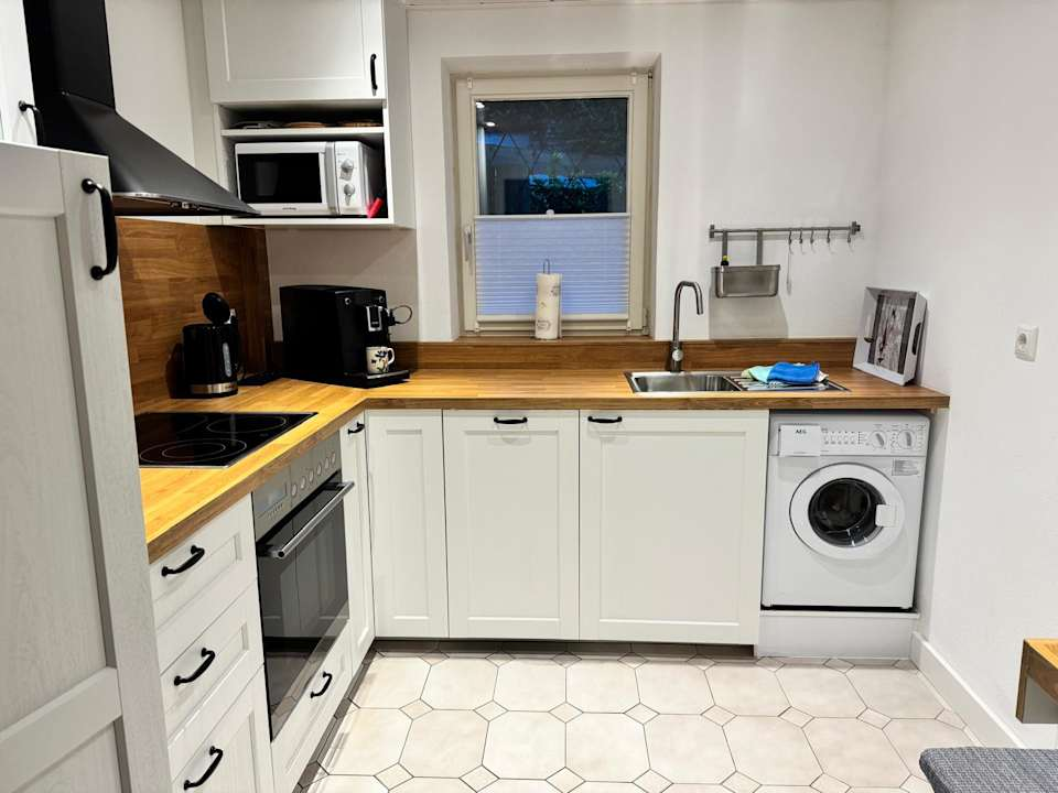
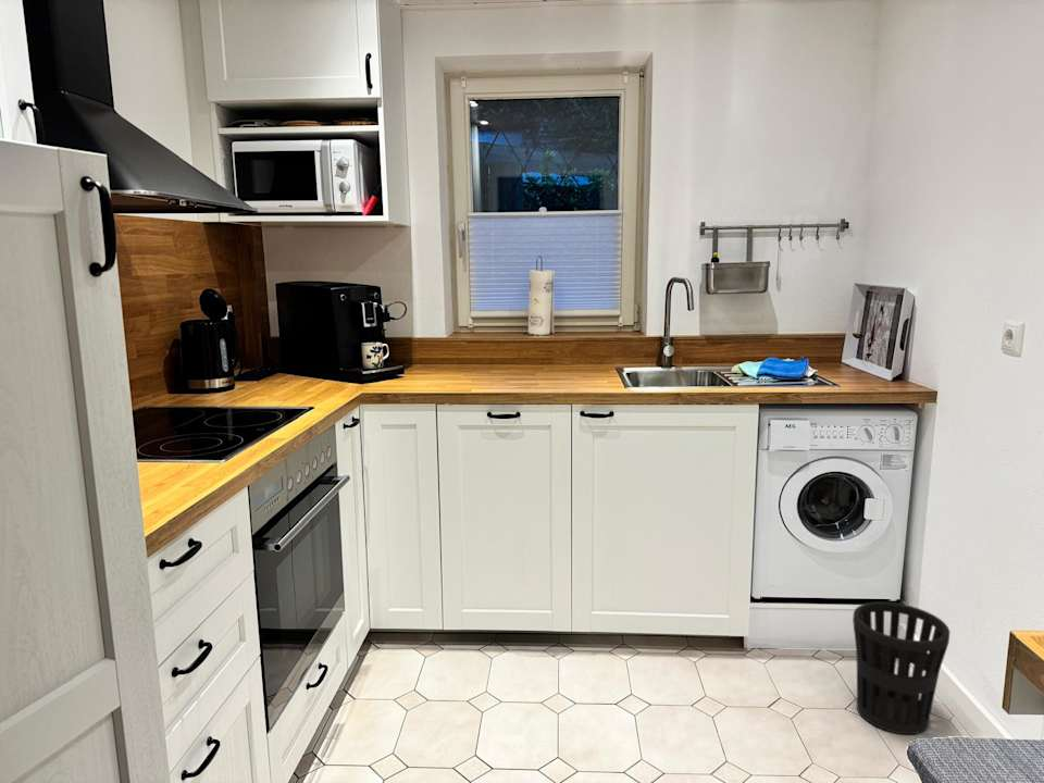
+ wastebasket (897, 668)
